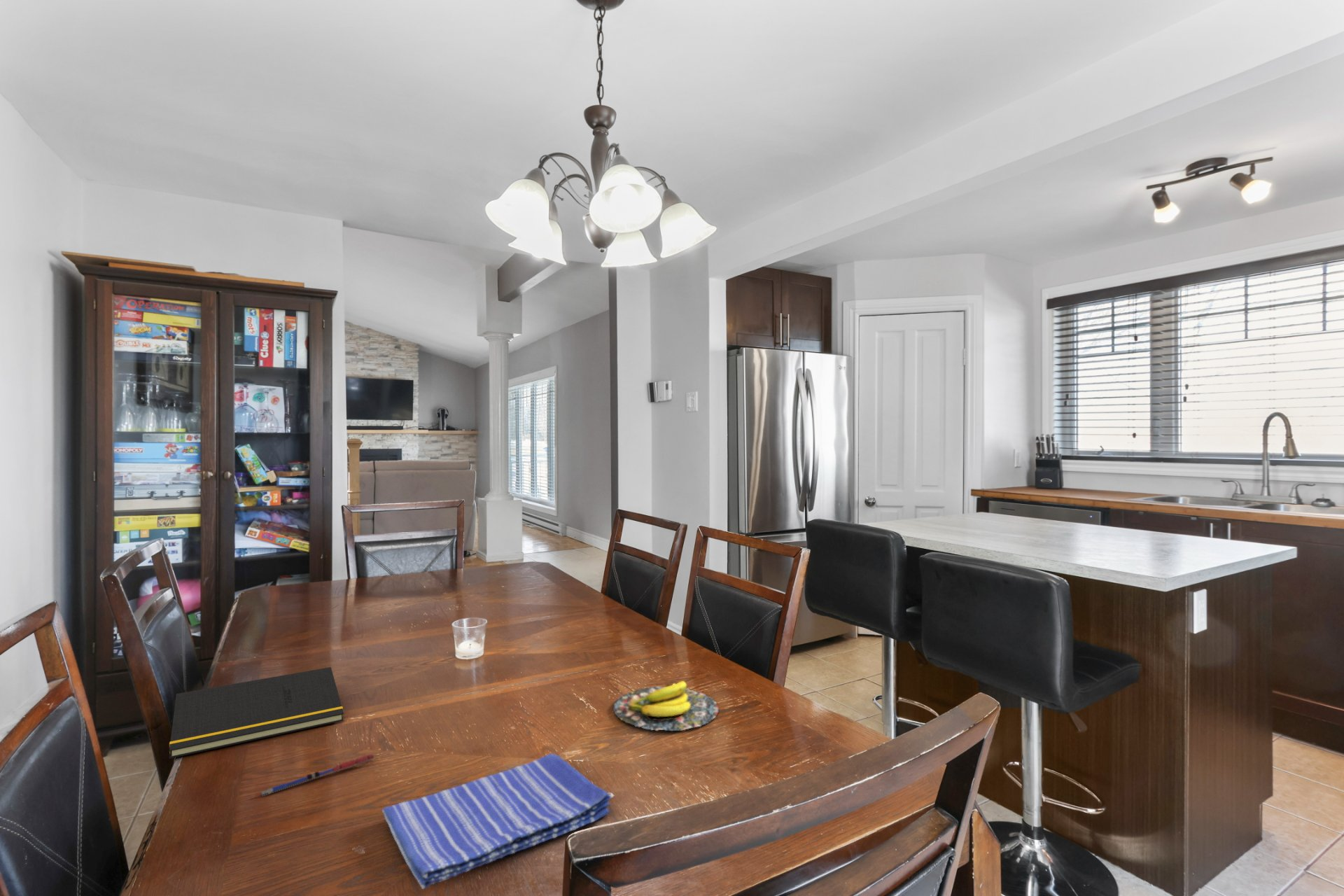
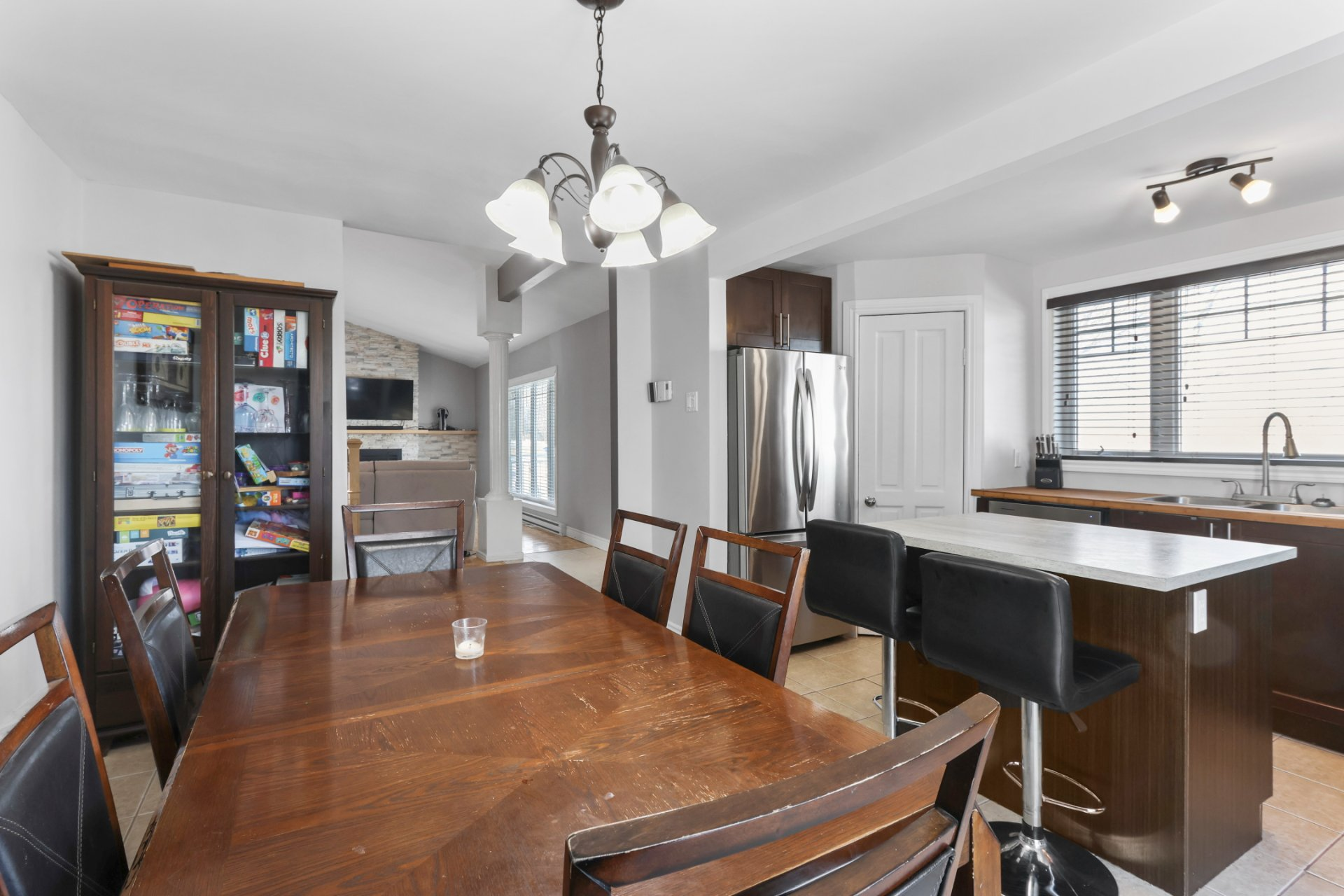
- banana (666, 696)
- notepad (260, 707)
- pen (320, 773)
- dish towel (499, 806)
